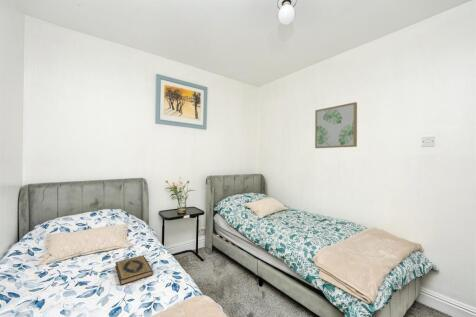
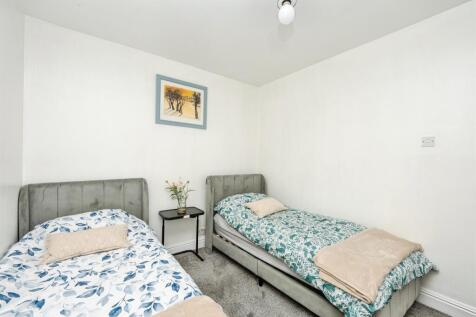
- wall art (334, 127)
- hardback book (133, 268)
